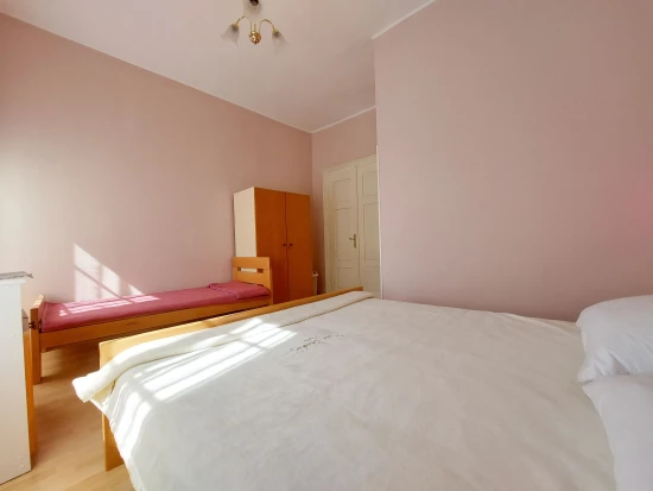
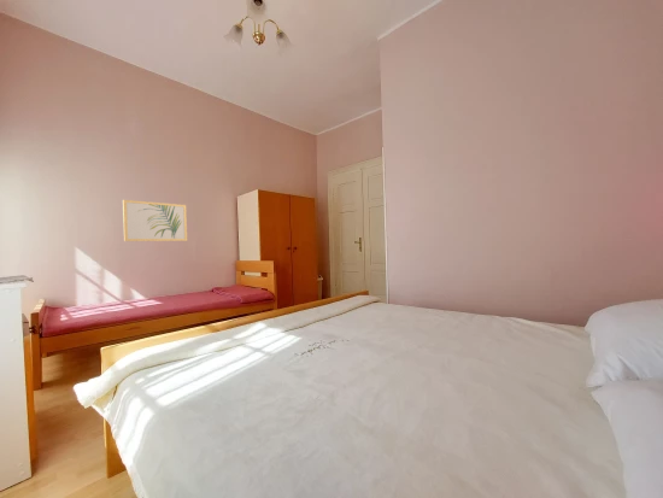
+ wall art (157, 222)
